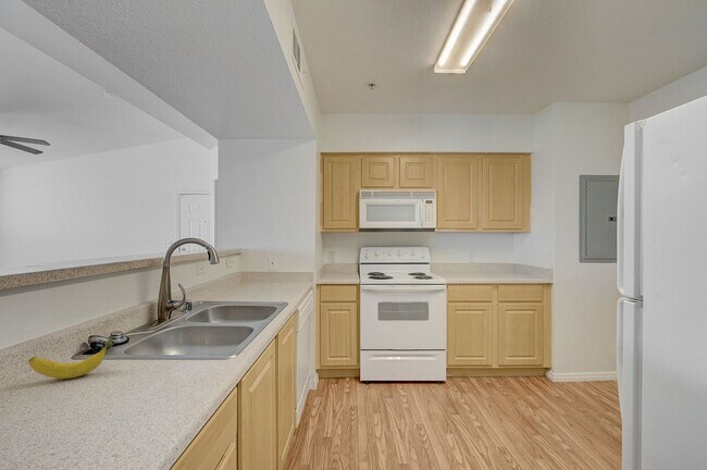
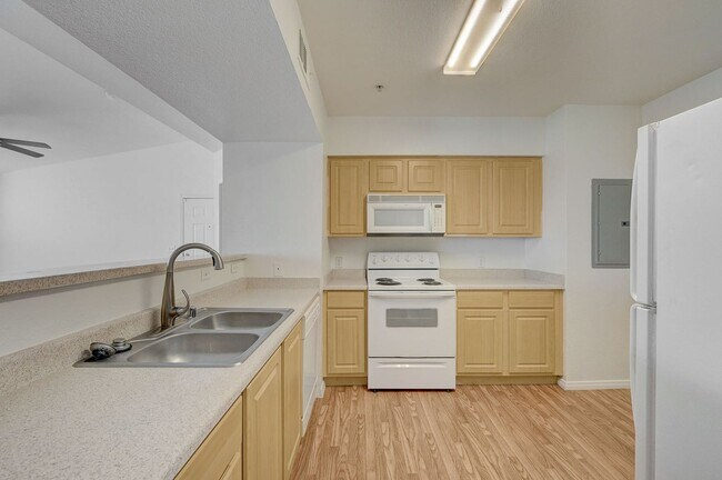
- banana (72, 363)
